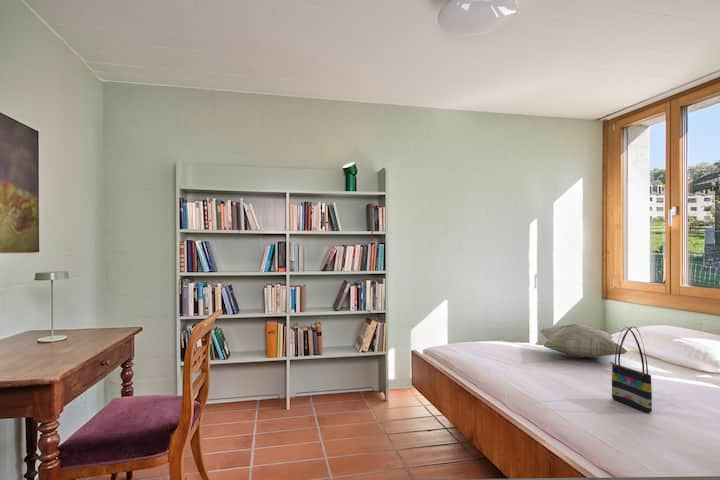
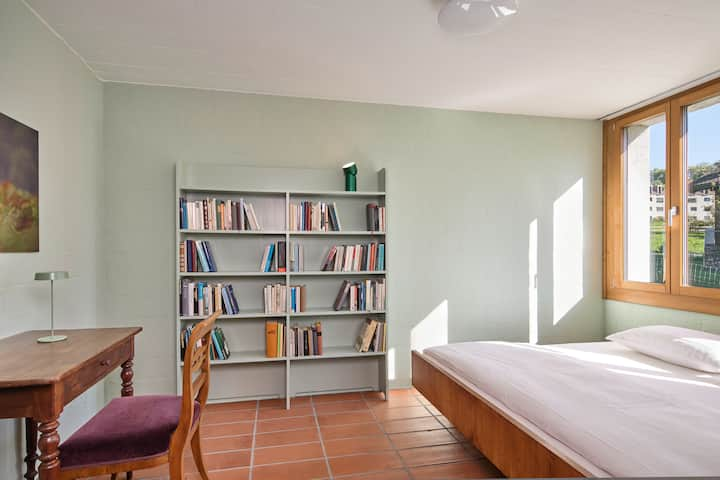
- tote bag (629, 368)
- decorative pillow (579, 340)
